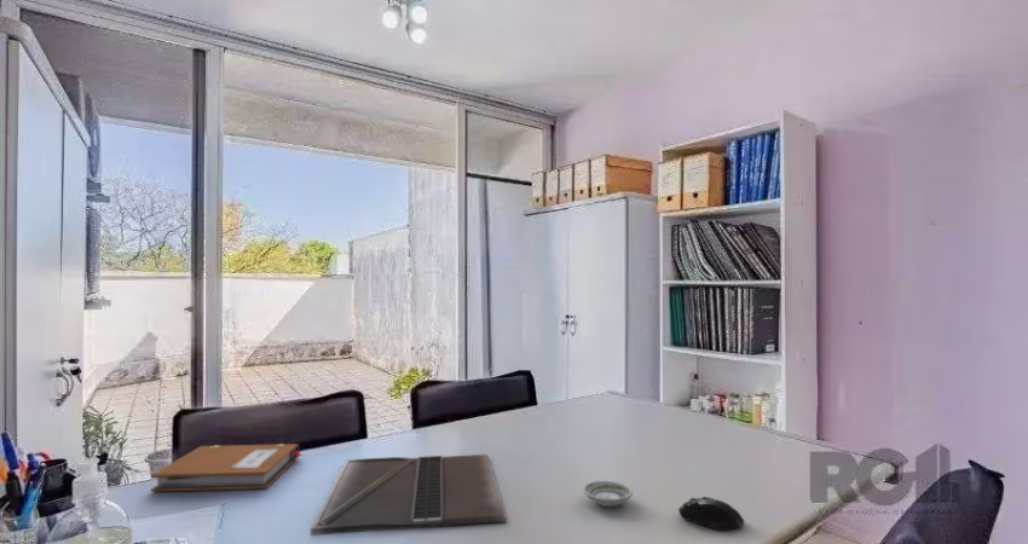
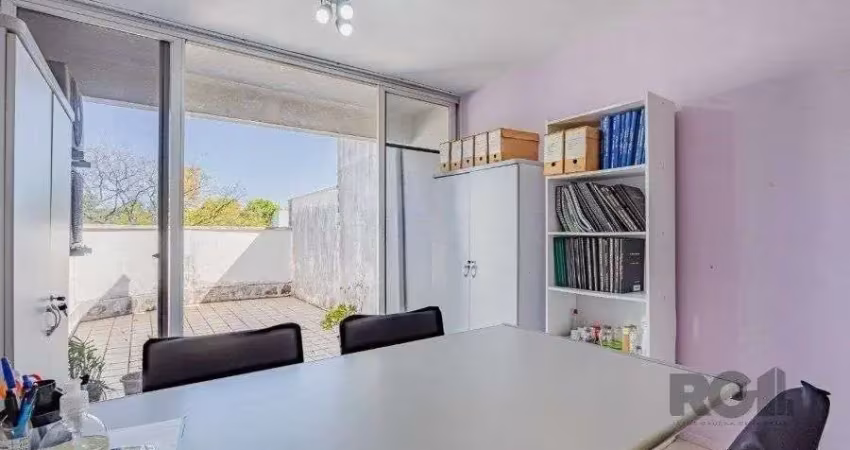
- computer mouse (710, 509)
- saucer (607, 494)
- notebook (235, 464)
- laptop (415, 485)
